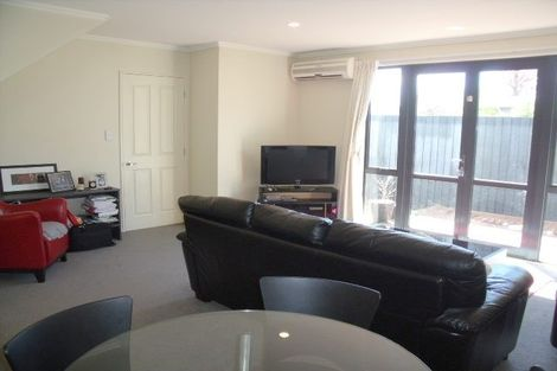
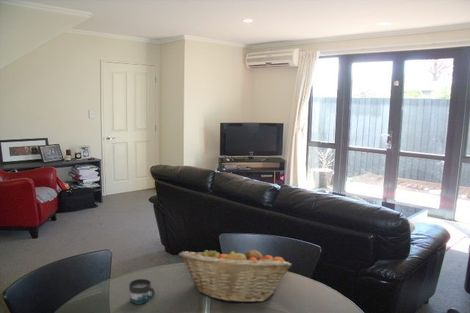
+ fruit basket (234, 267)
+ mug (142, 291)
